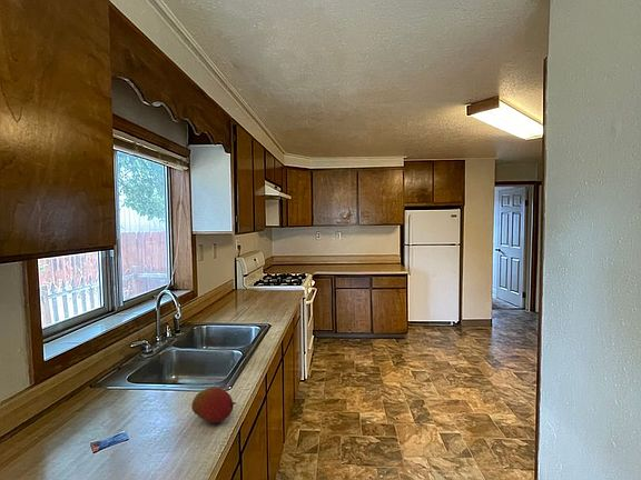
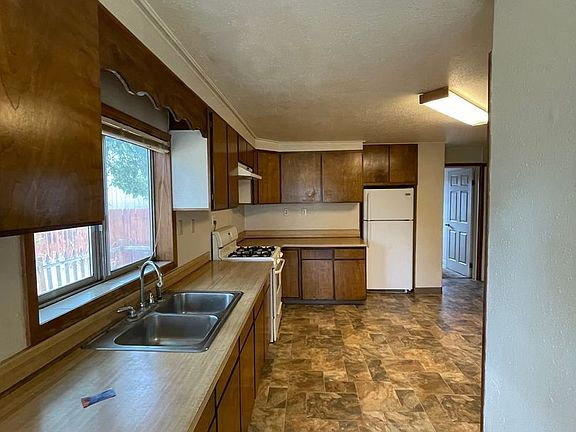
- fruit (214, 404)
